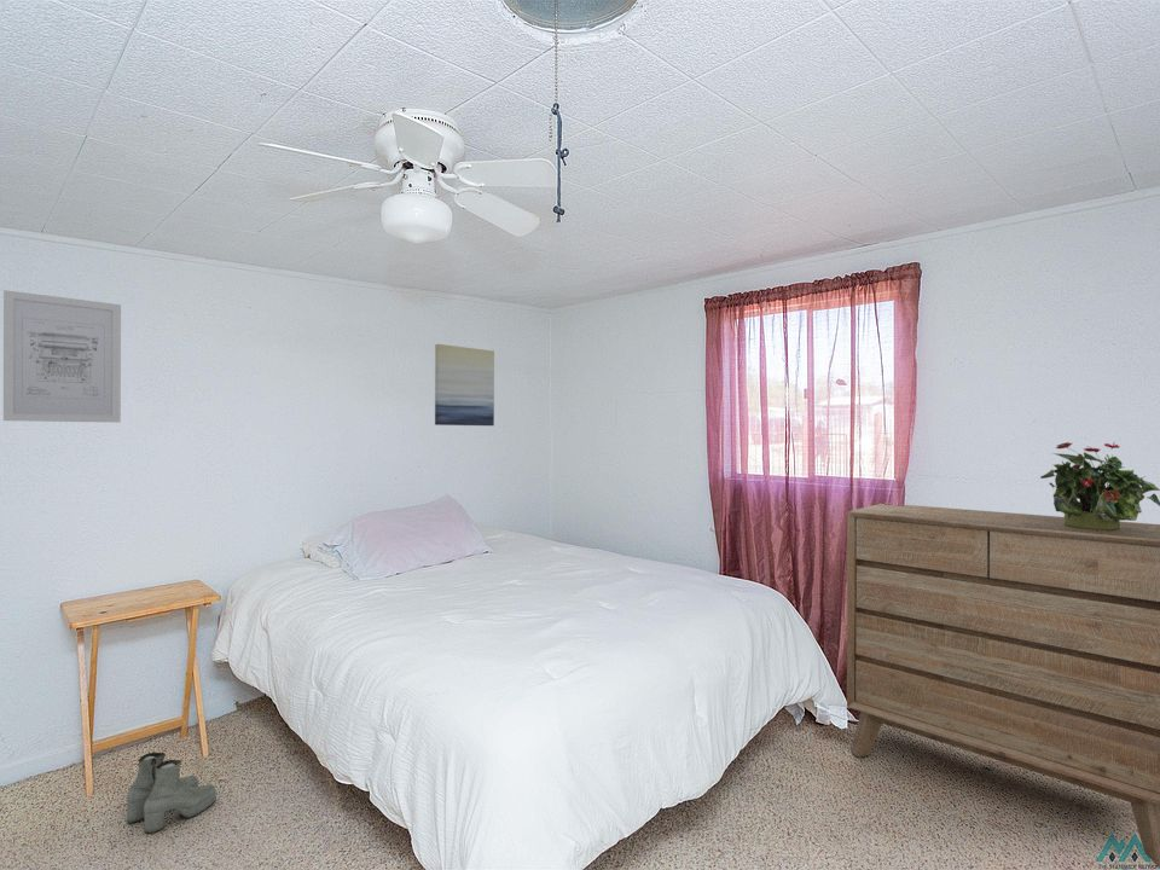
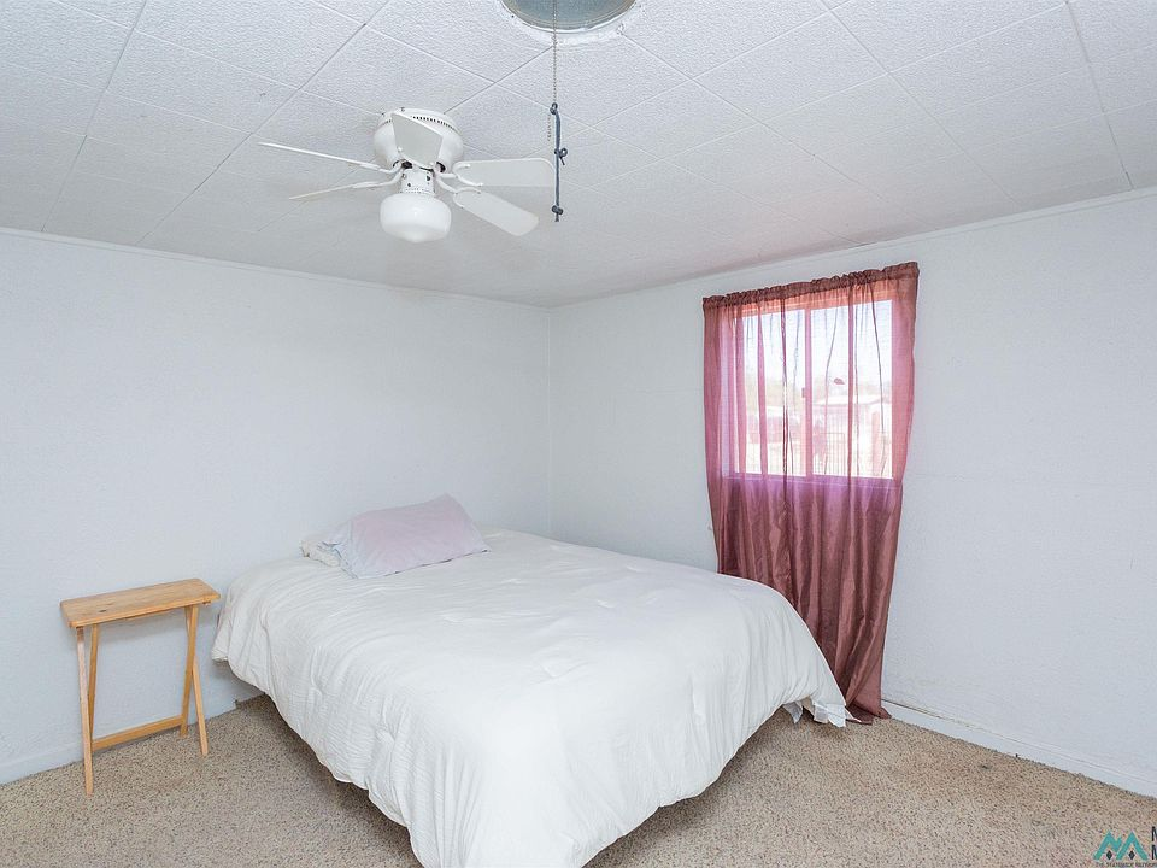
- potted plant (1101, 485)
- boots (172, 782)
- wall art (64, 359)
- dresser (998, 648)
- wall art (465, 385)
